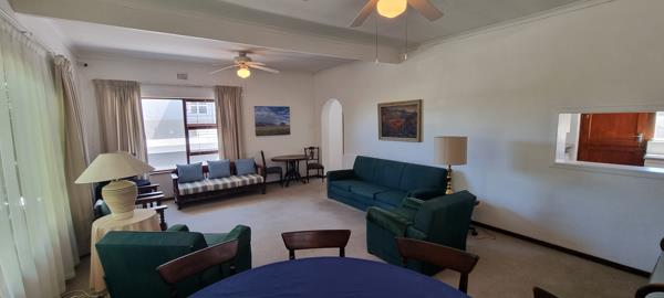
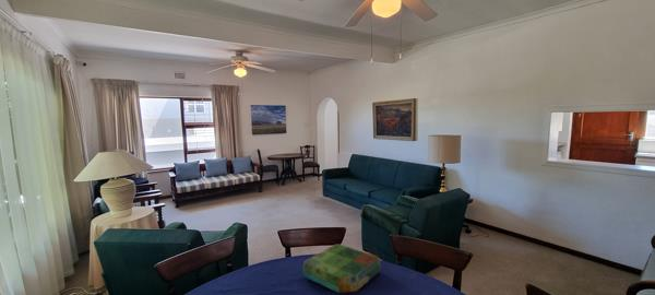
+ board game (342, 266)
